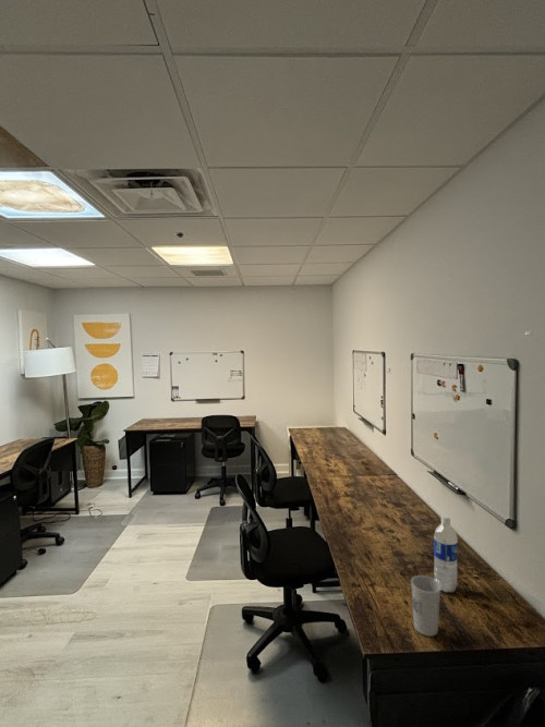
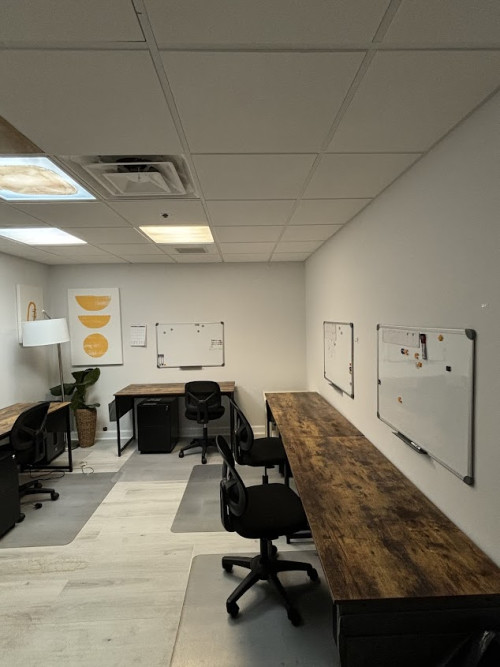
- water bottle (445, 552)
- cup (425, 605)
